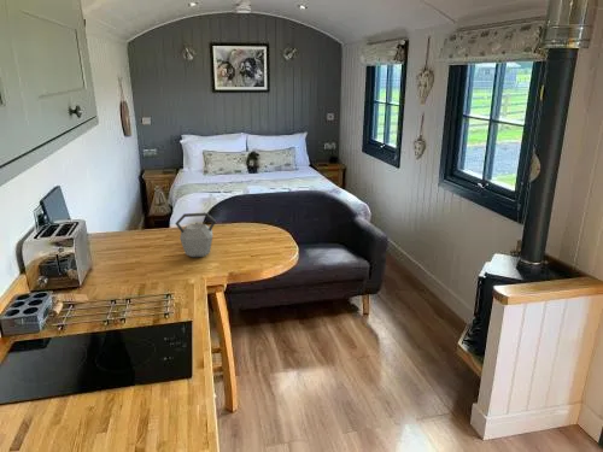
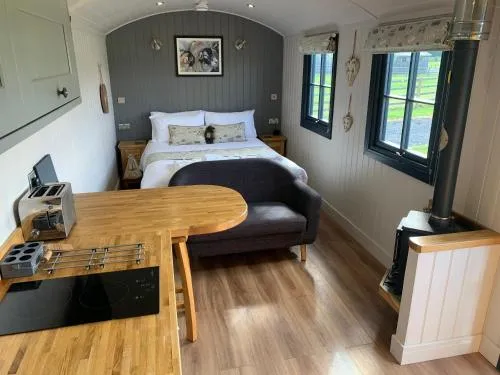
- kettle (197, 229)
